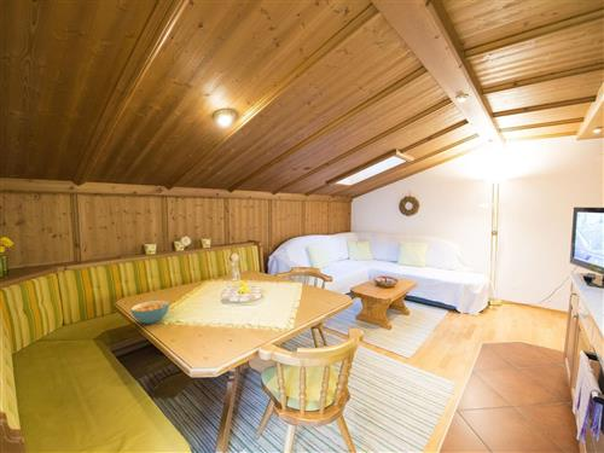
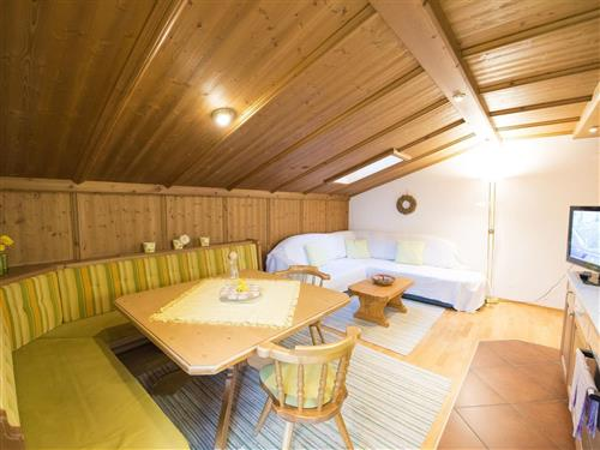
- cereal bowl (151, 313)
